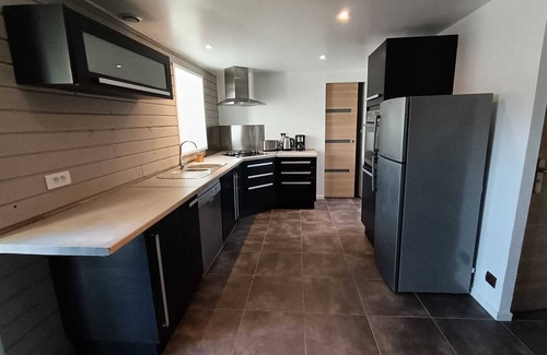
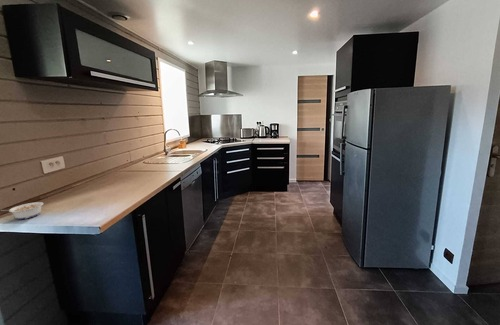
+ legume (26, 210)
